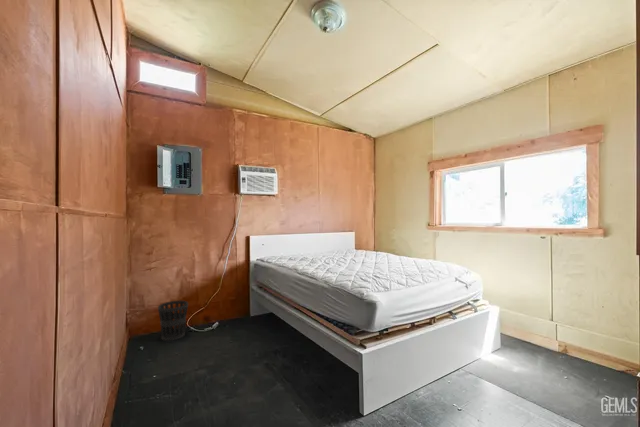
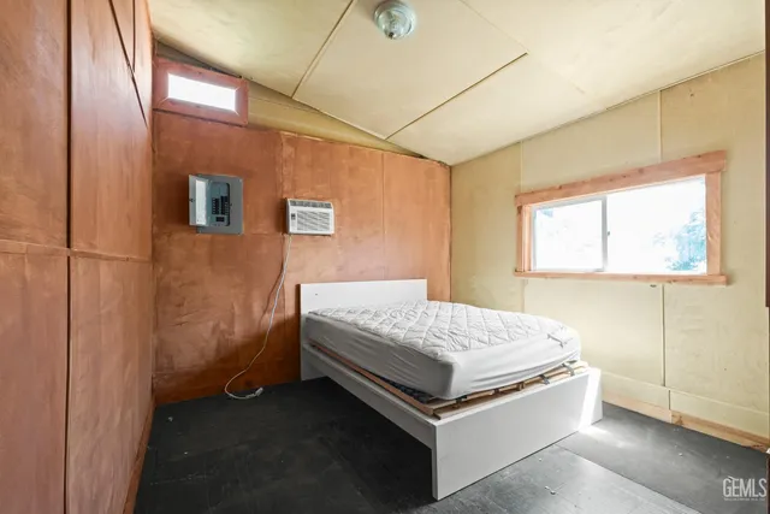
- wastebasket (173, 320)
